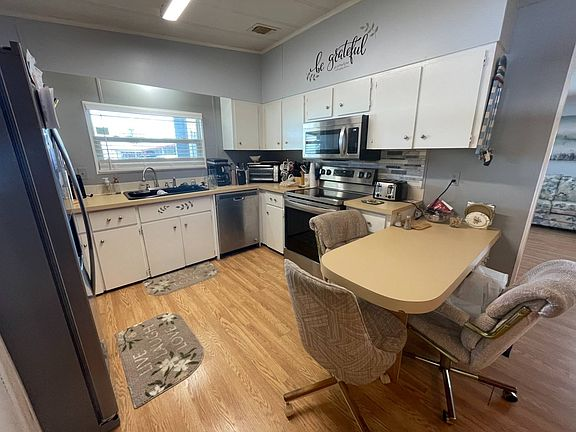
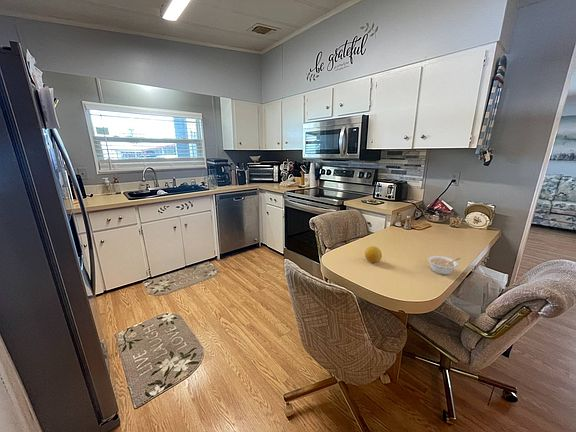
+ fruit (373, 254)
+ legume (442, 264)
